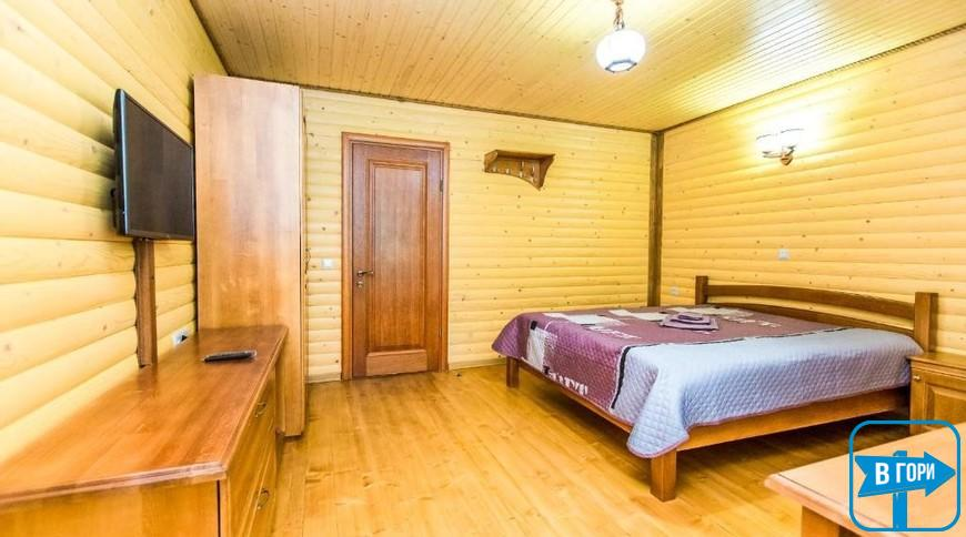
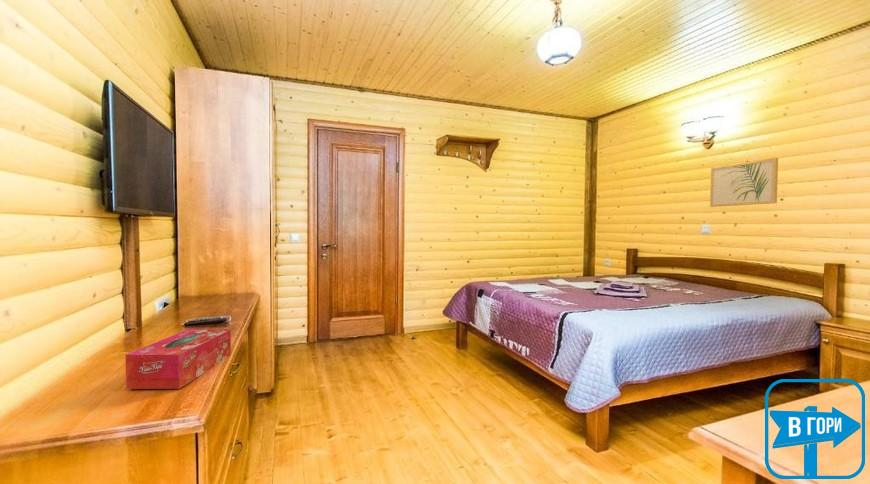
+ tissue box (184, 355)
+ wall art (741, 184)
